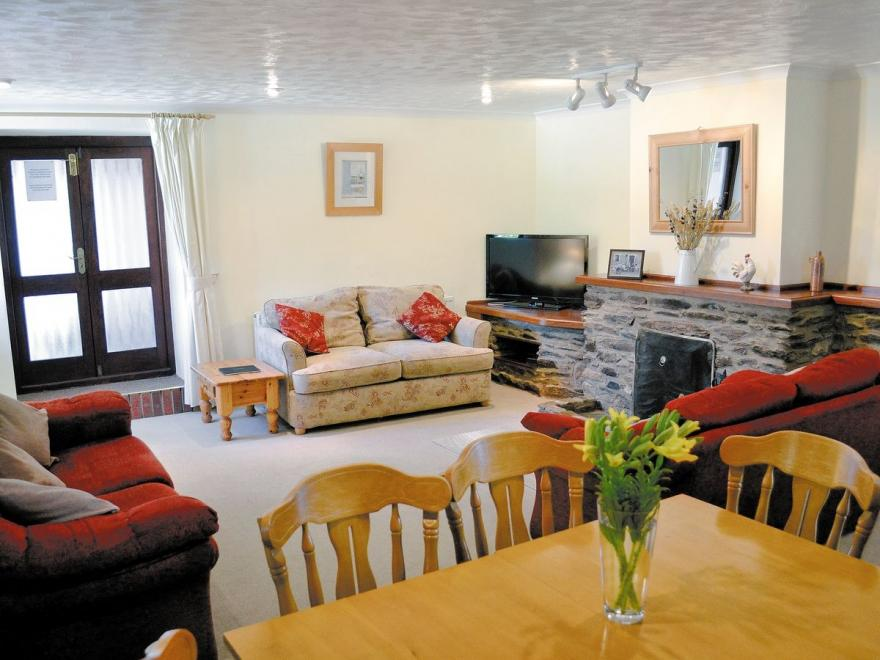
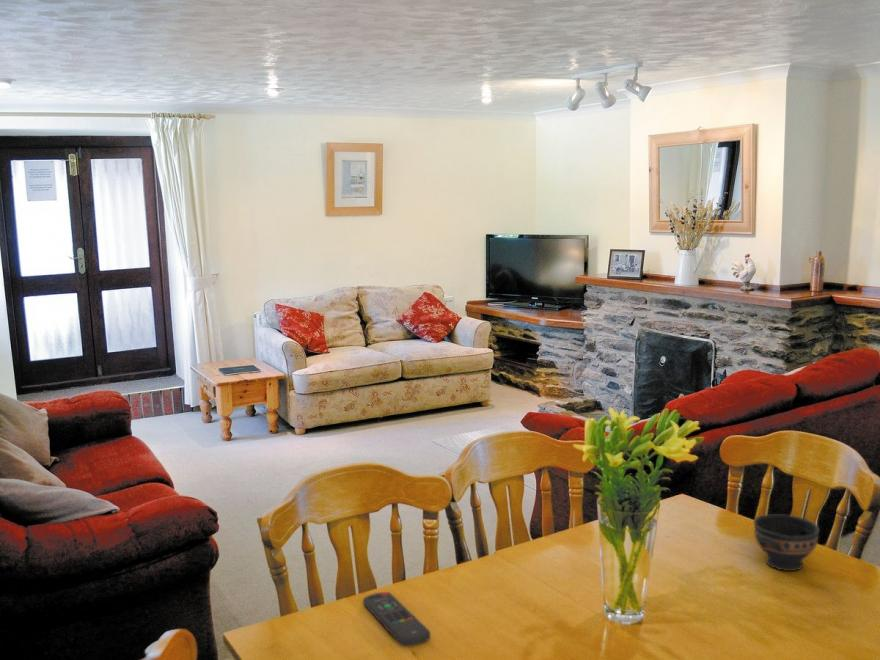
+ bowl (784, 544)
+ remote control (395, 617)
